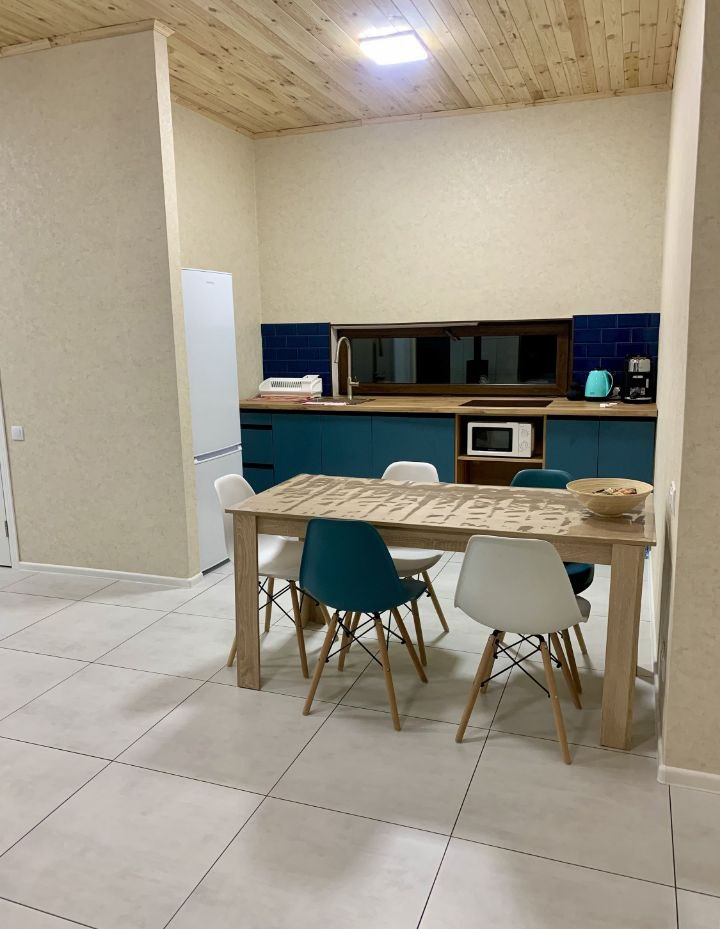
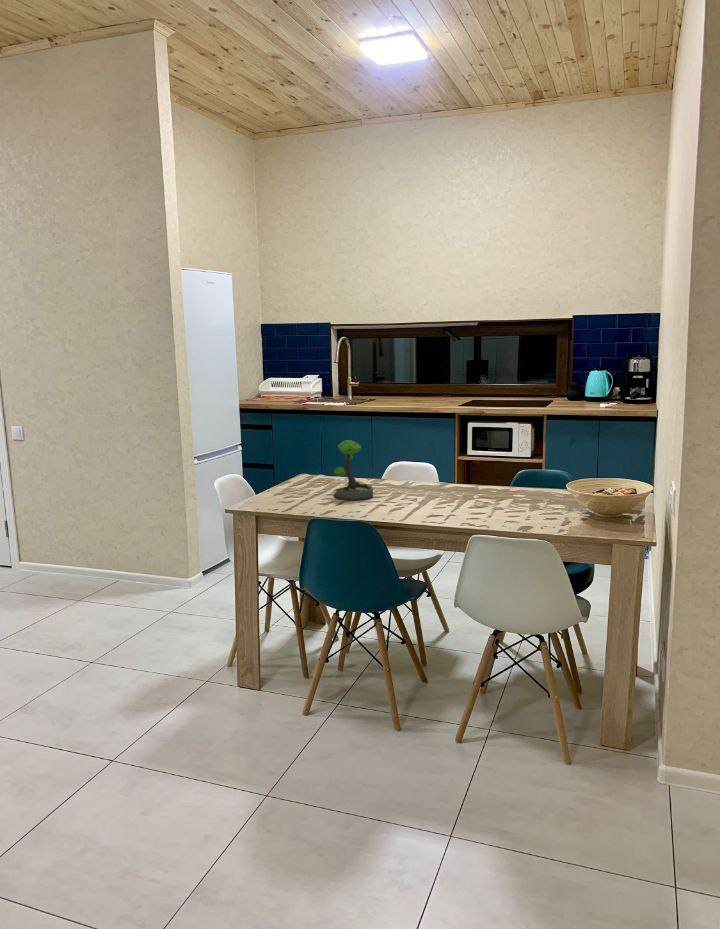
+ plant (349, 468)
